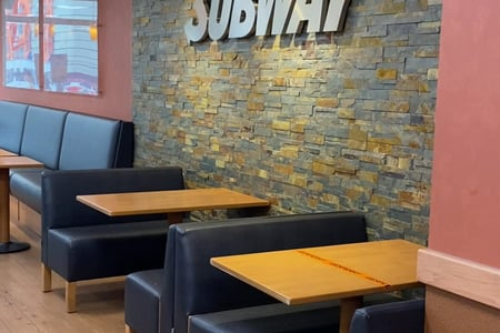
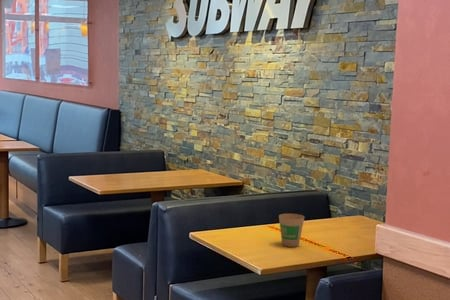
+ paper cup (291, 230)
